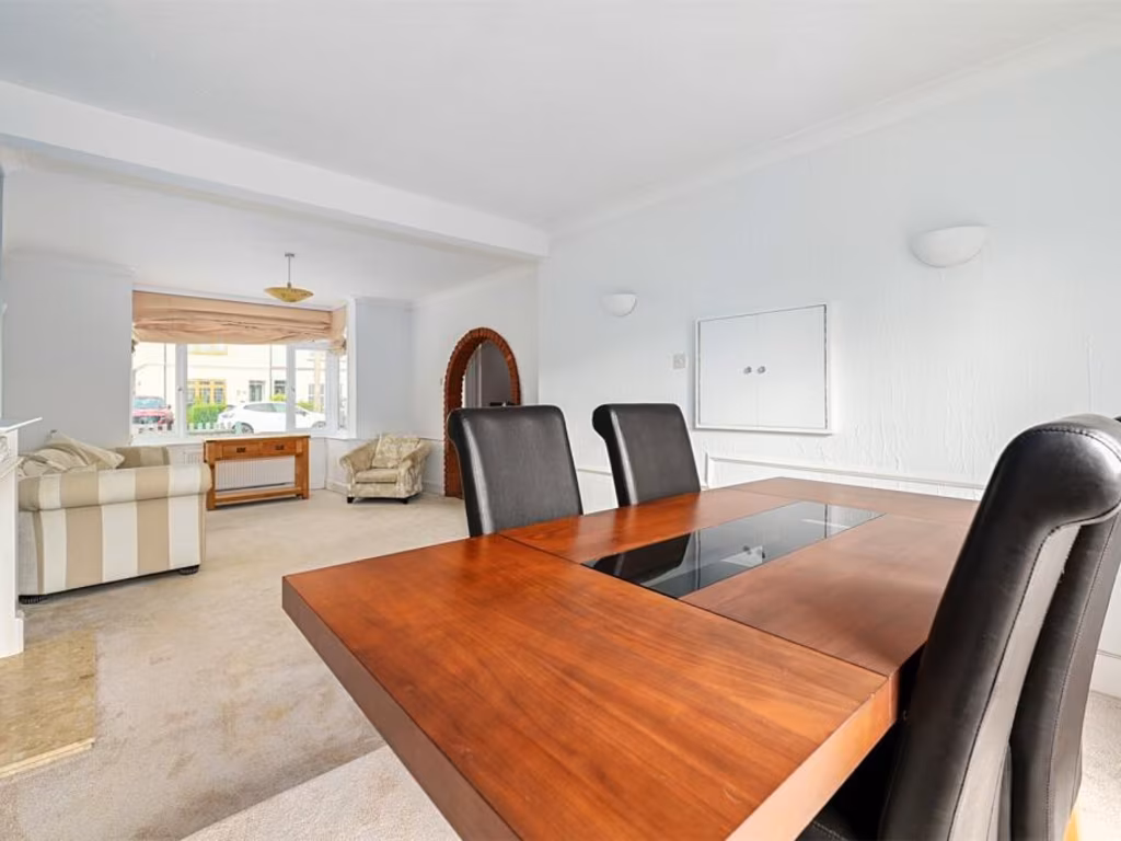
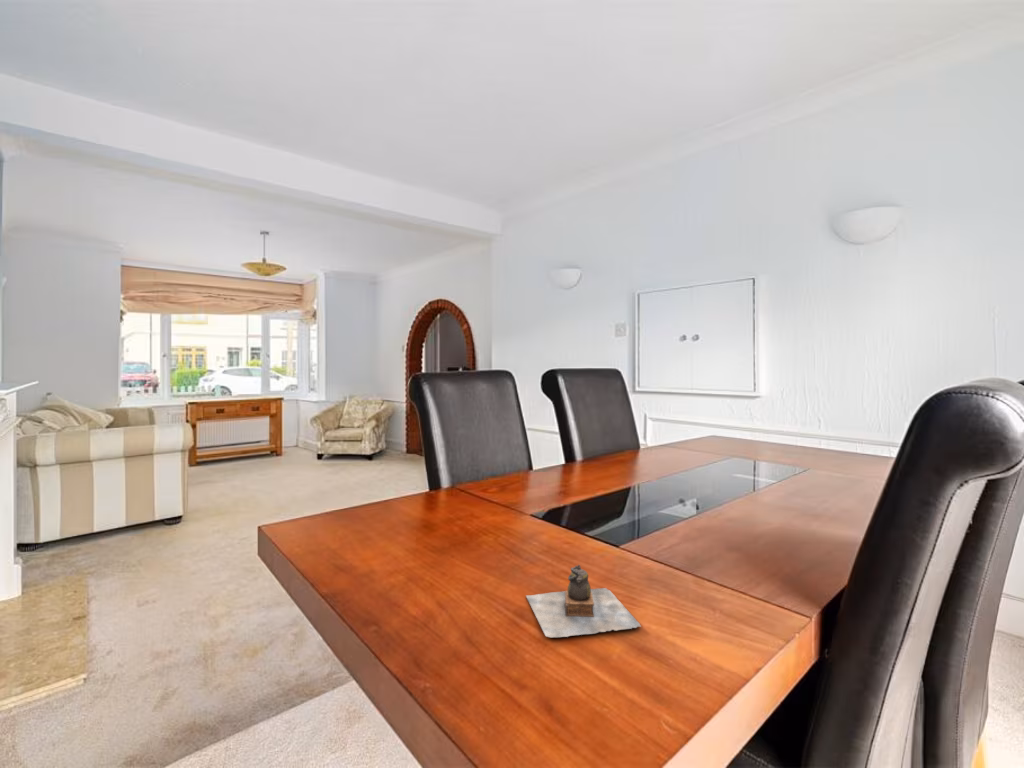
+ teapot (578, 588)
